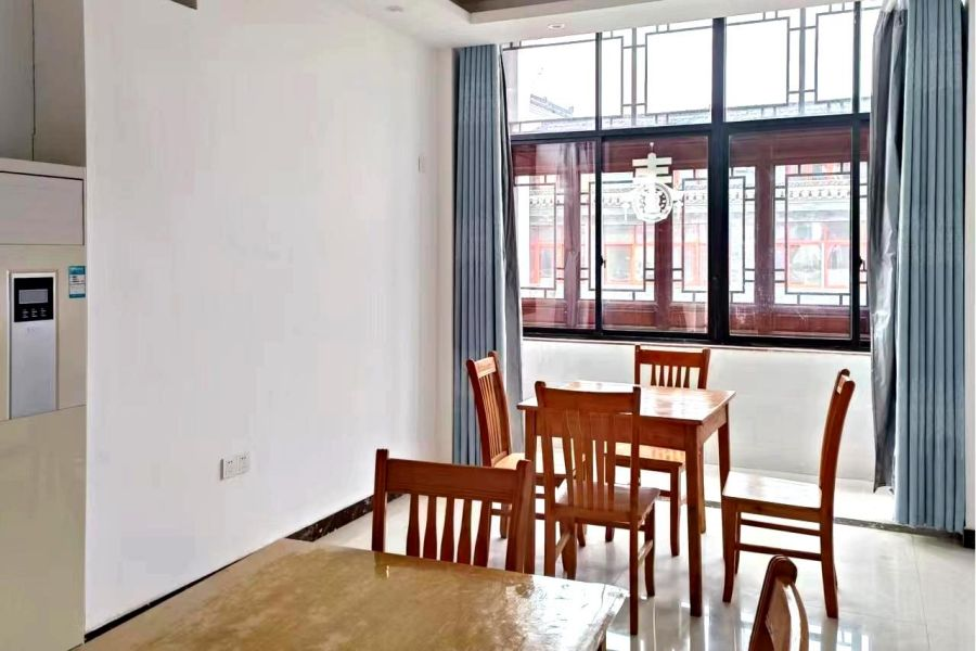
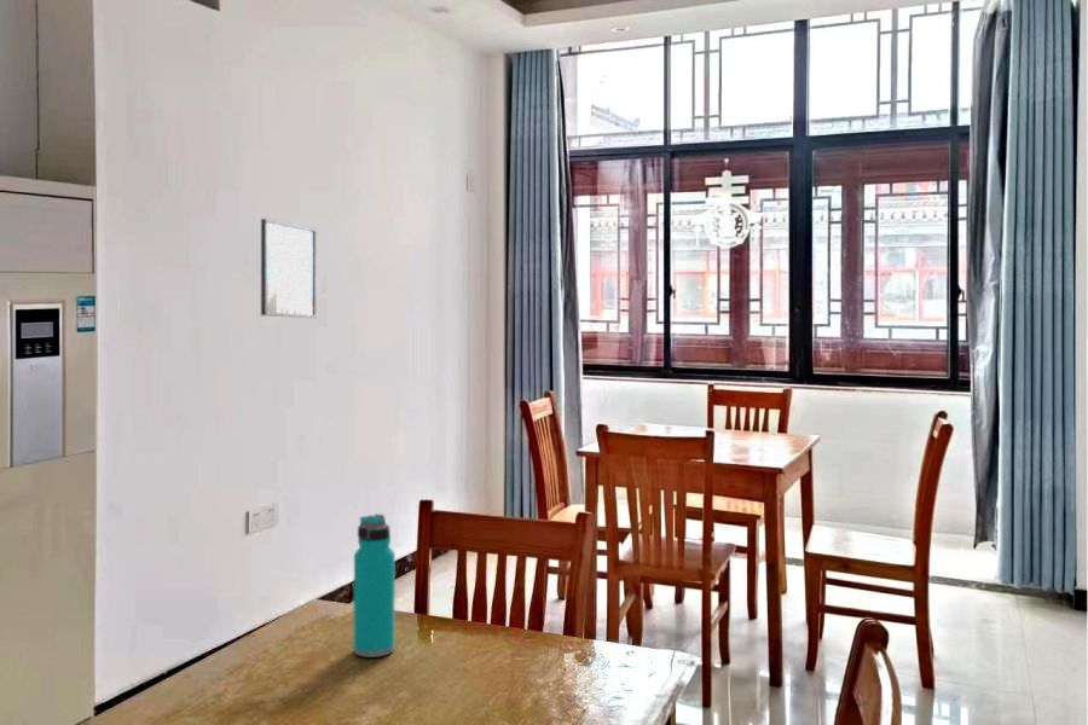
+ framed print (289, 269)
+ water bottle (374, 582)
